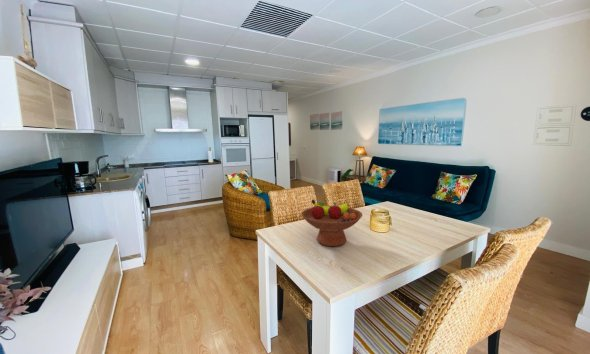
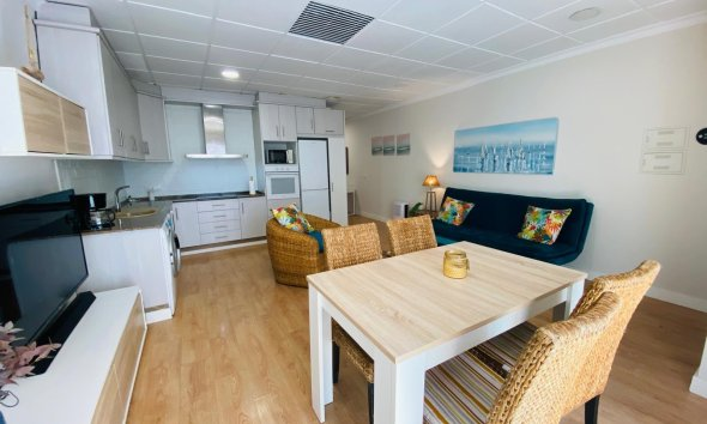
- fruit bowl (331, 221)
